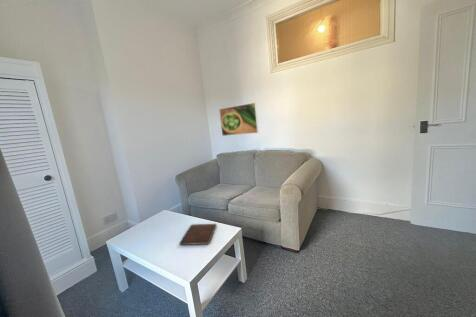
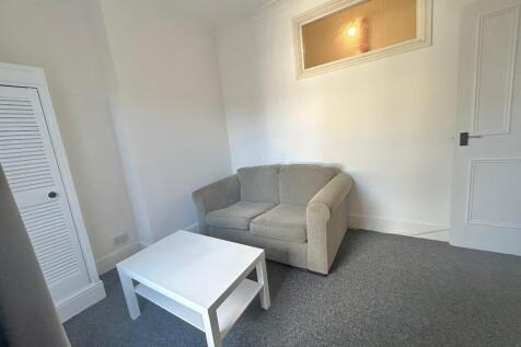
- book (199, 233)
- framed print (238, 120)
